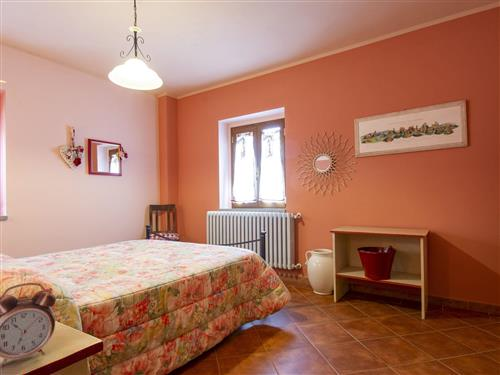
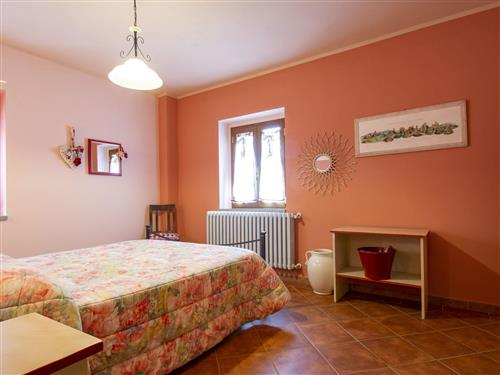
- alarm clock (24, 320)
